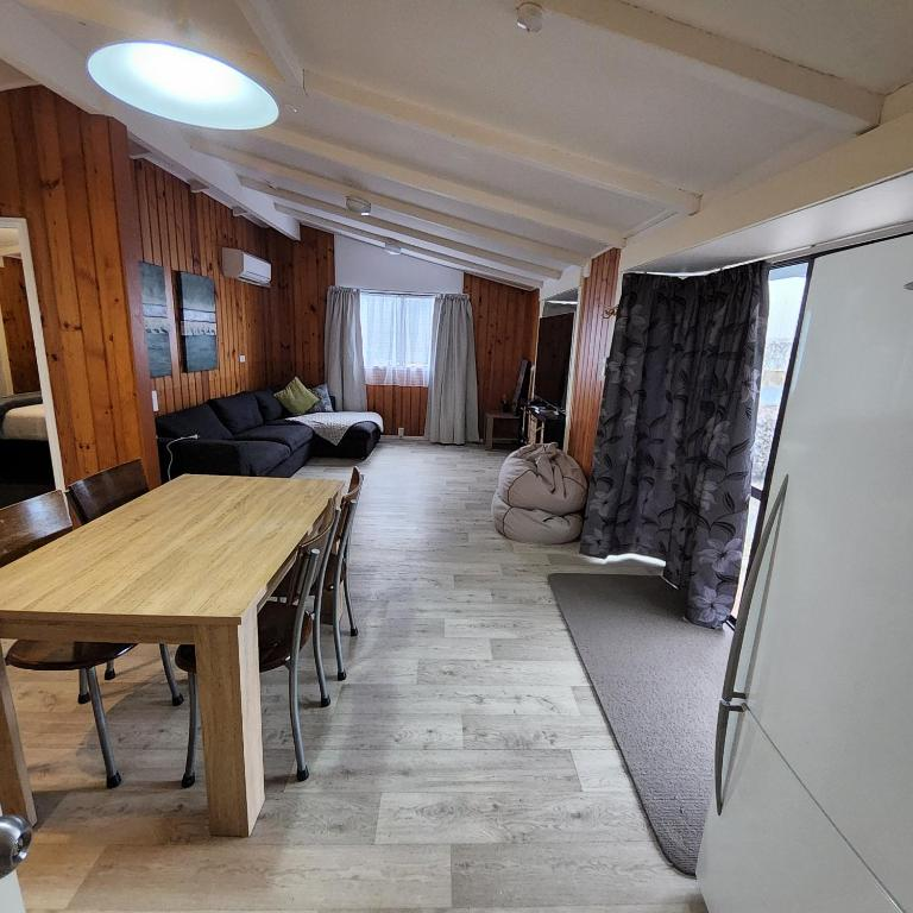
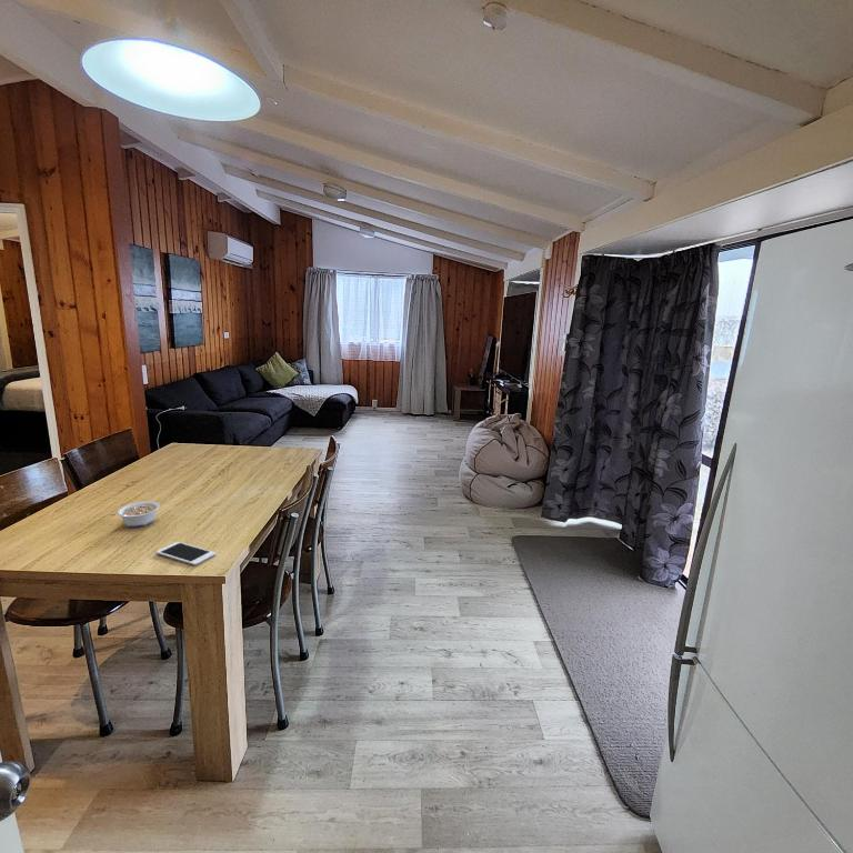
+ cell phone (185, 553)
+ legume (138, 514)
